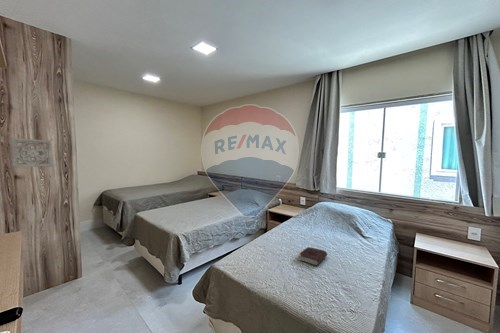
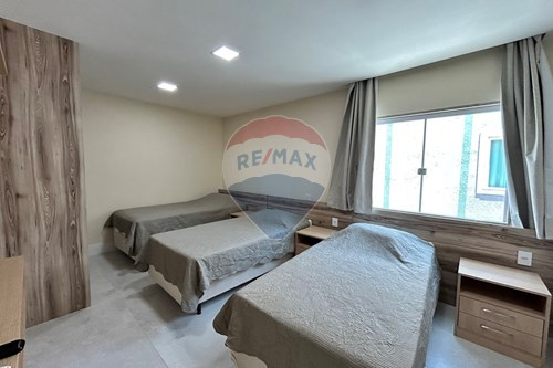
- wall ornament (32, 153)
- book (312, 255)
